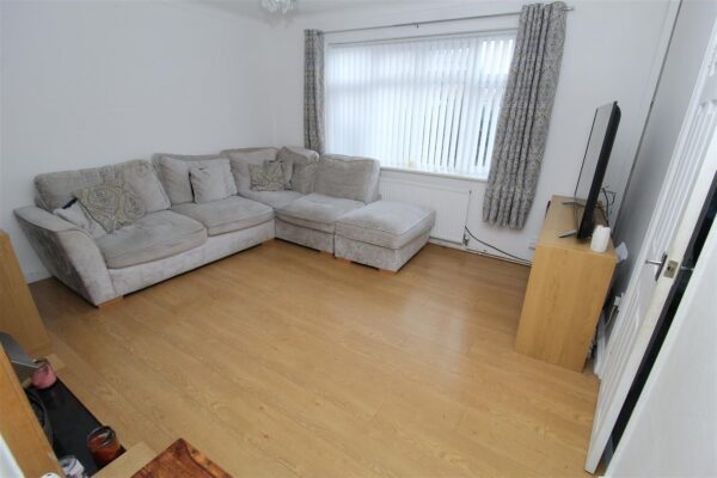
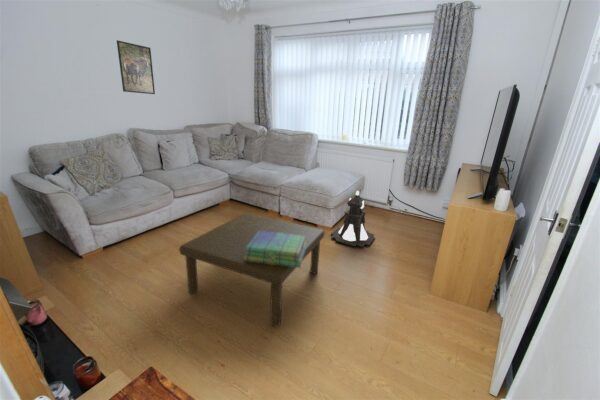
+ lantern (355, 214)
+ coffee table (258, 263)
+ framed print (137, 69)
+ stack of books (277, 247)
